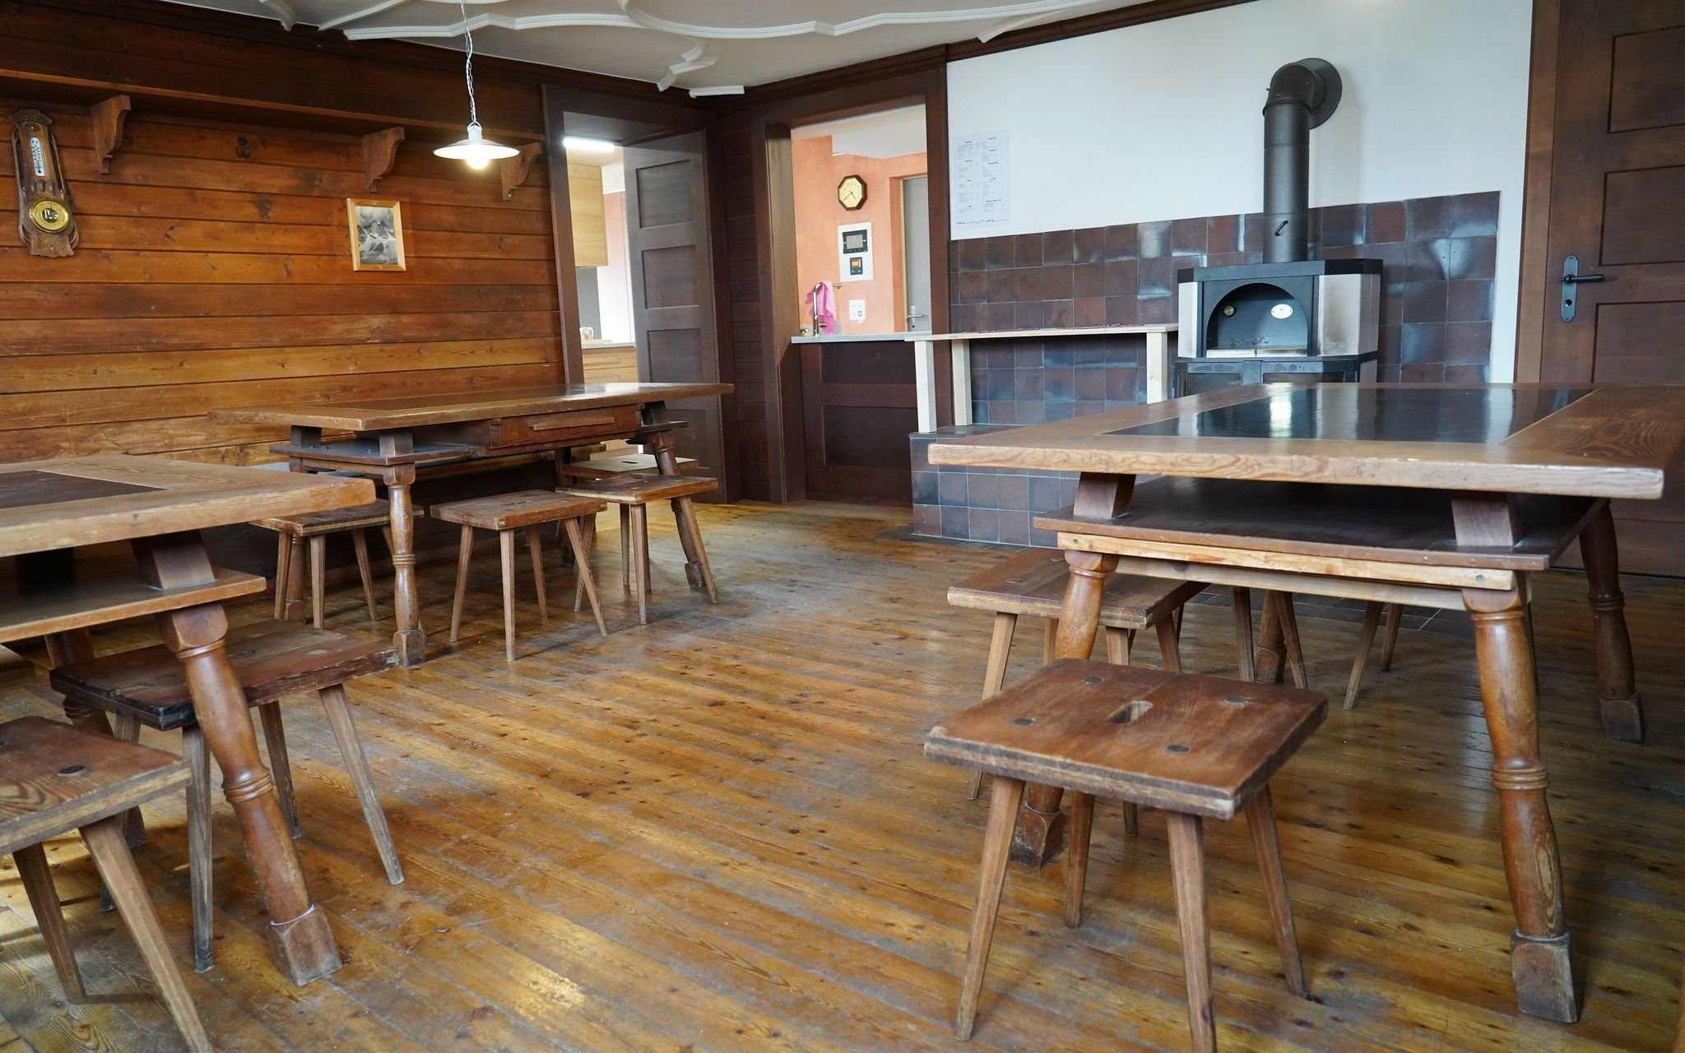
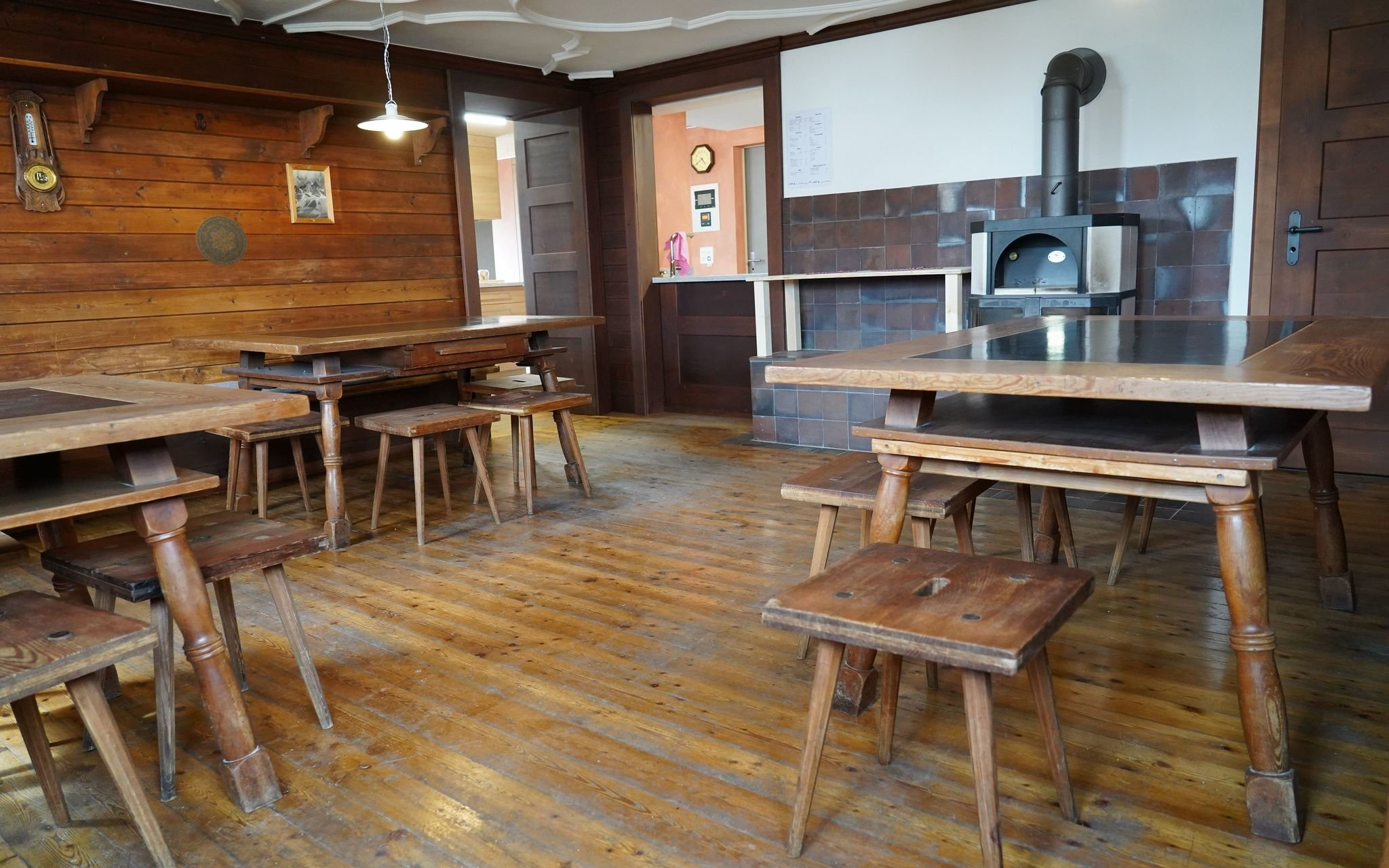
+ decorative plate (222, 240)
